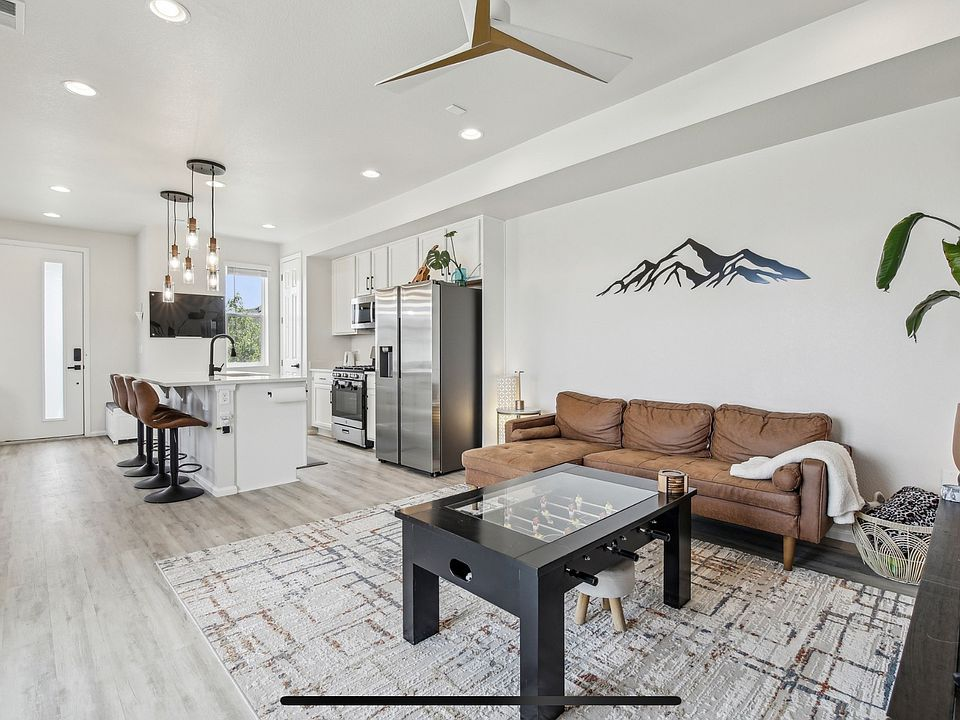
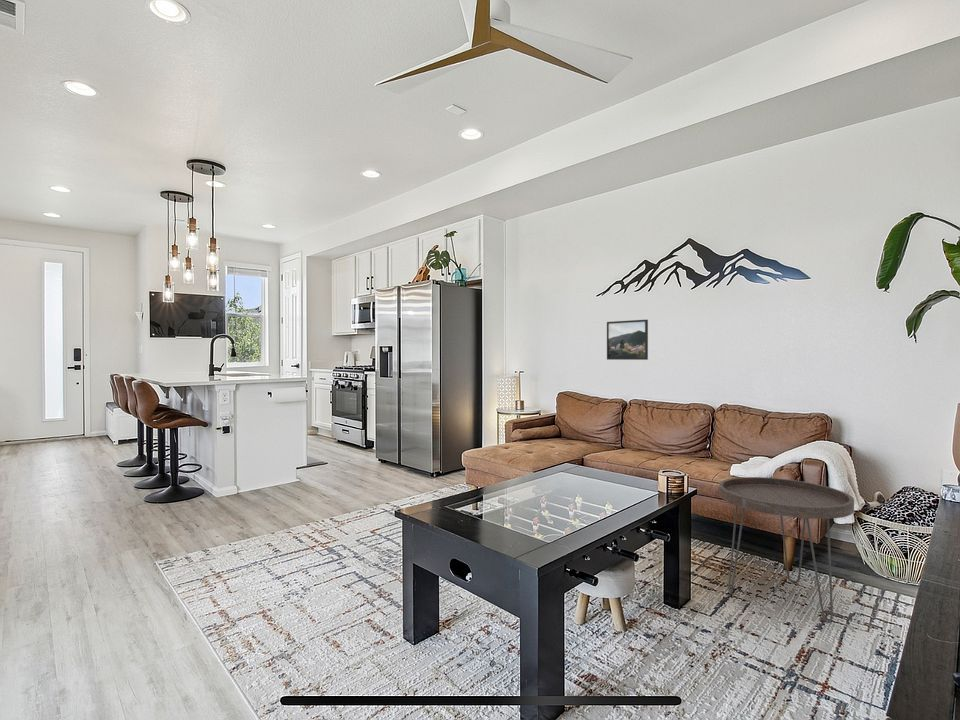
+ side table (784, 544)
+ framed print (626, 340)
